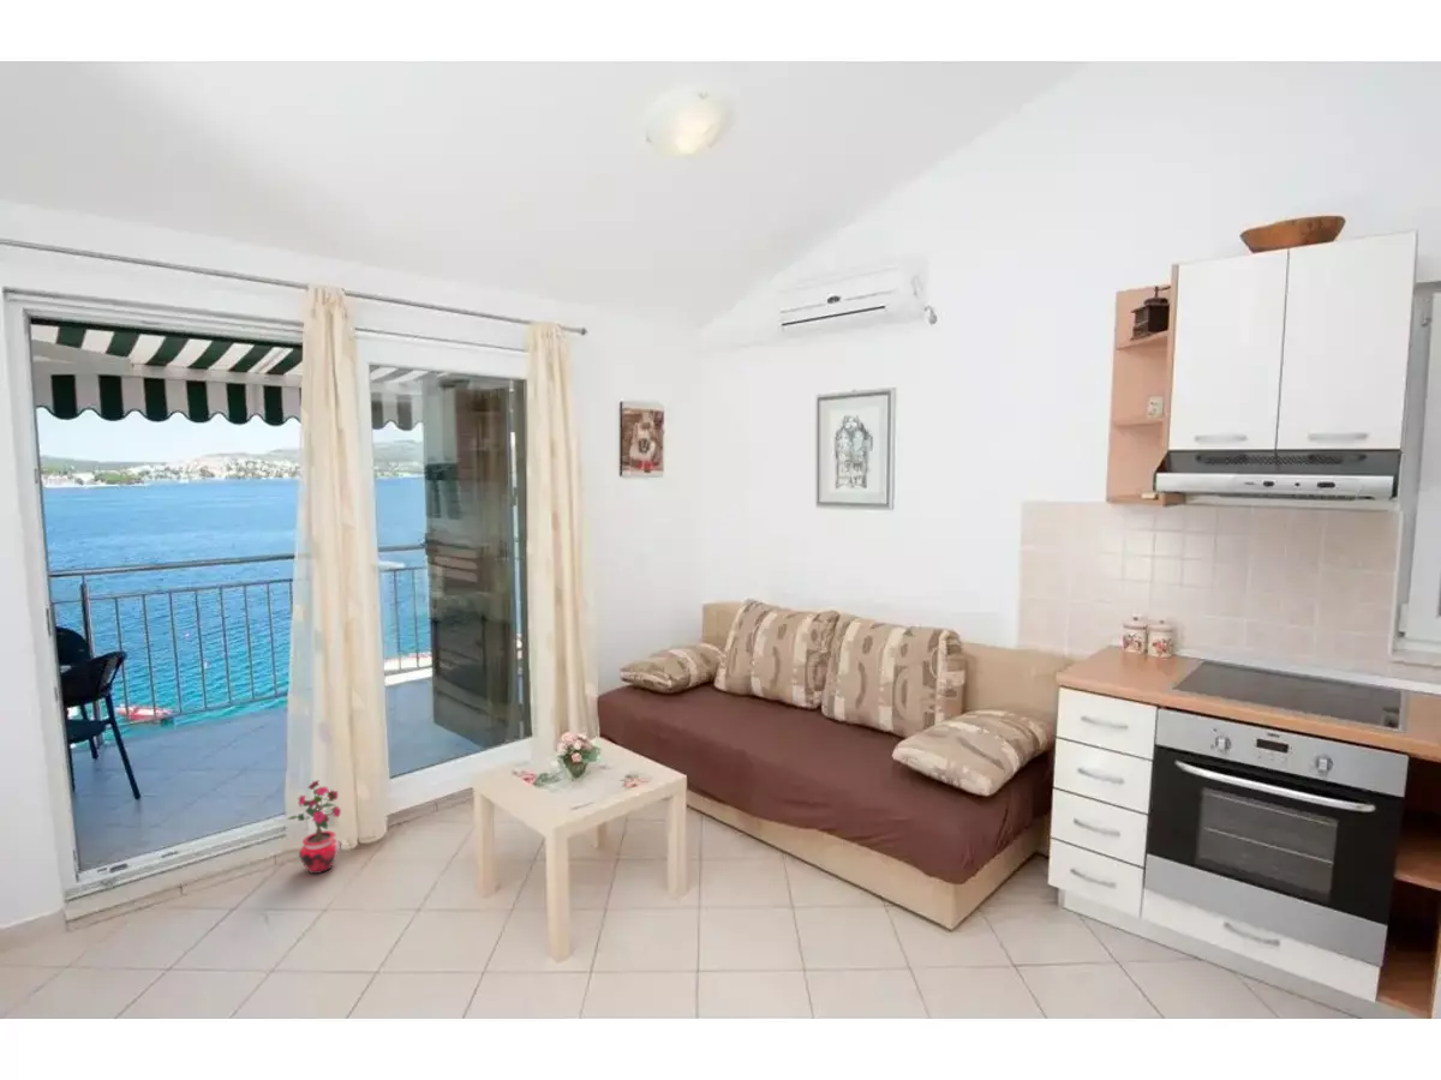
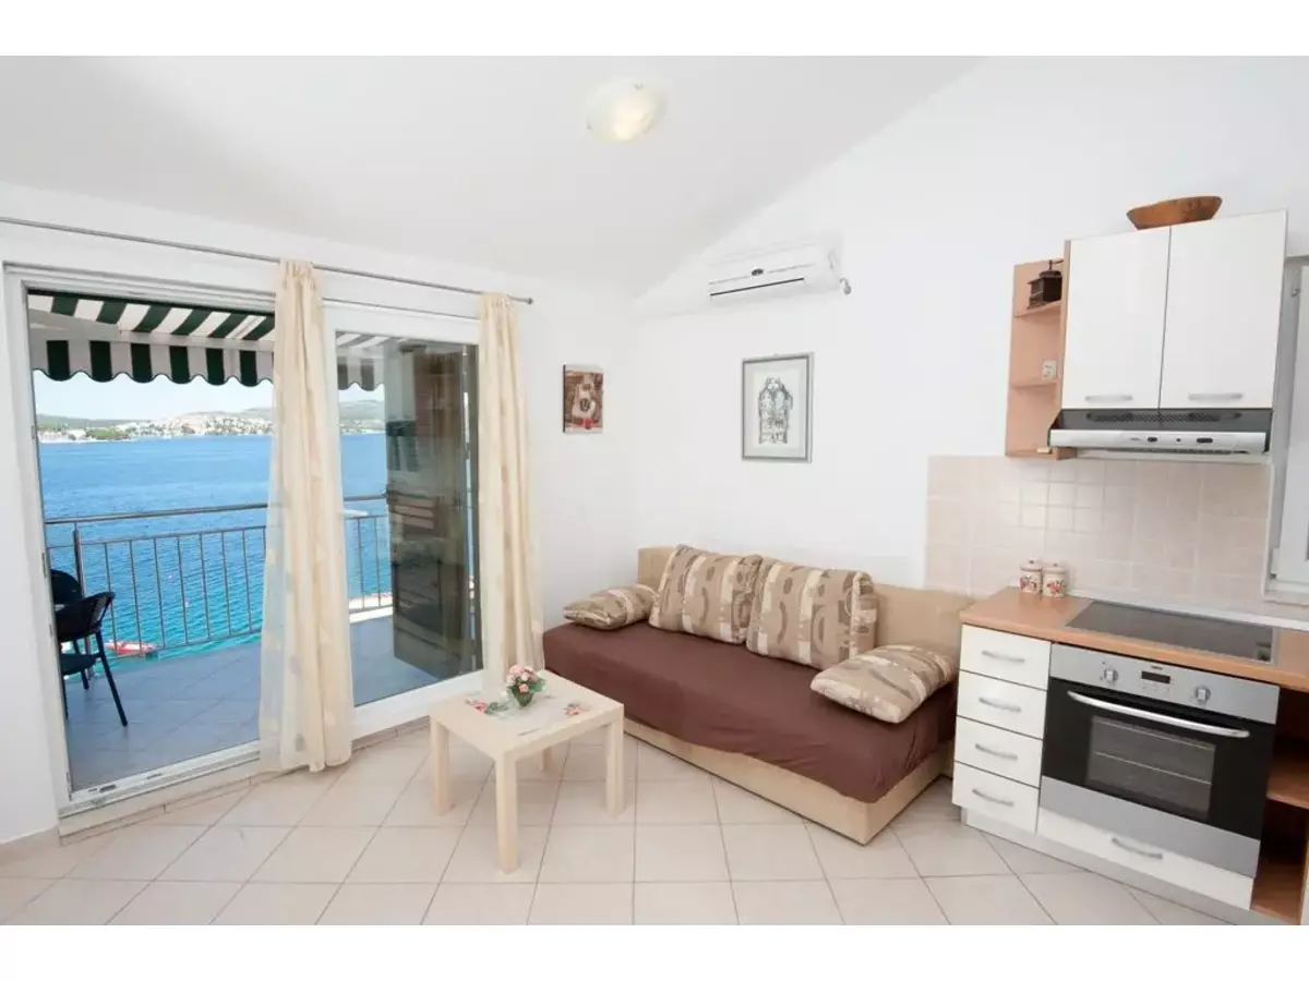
- potted plant (316, 824)
